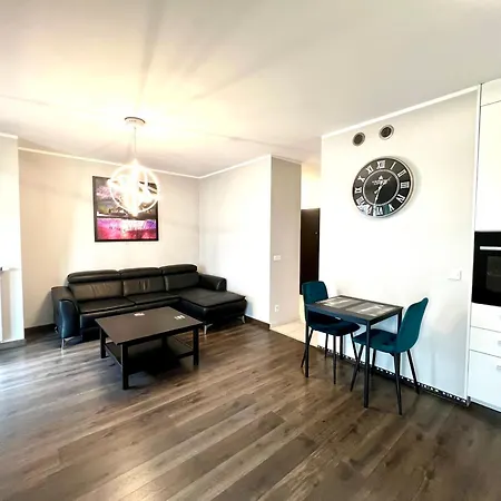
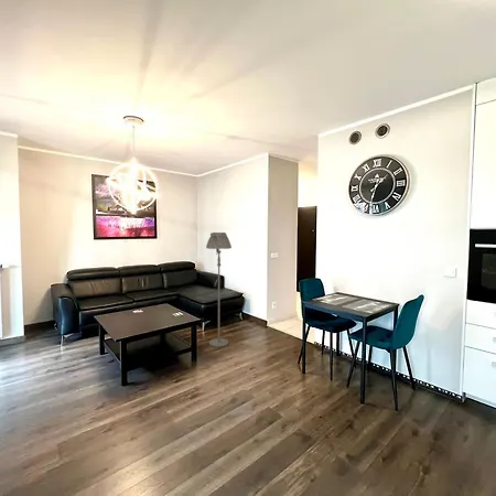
+ floor lamp (218, 288)
